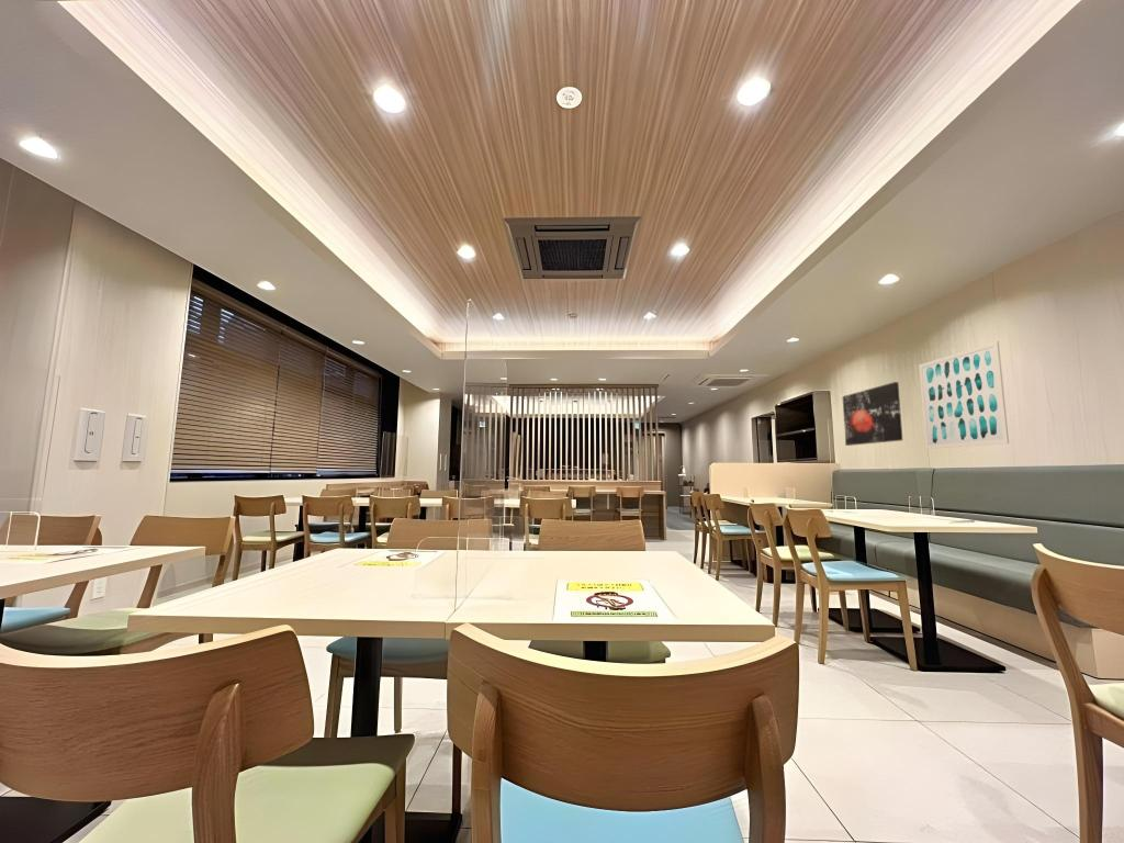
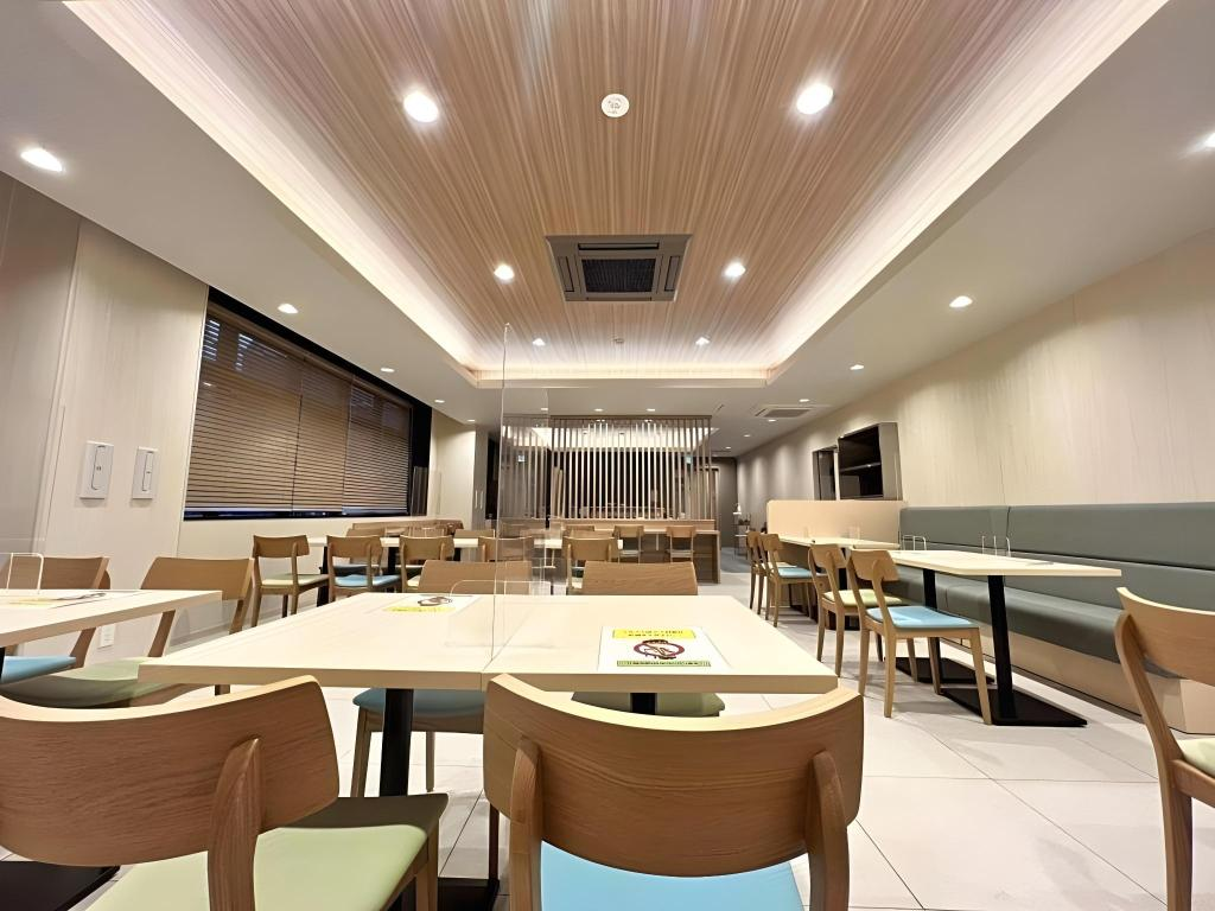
- wall art (958, 400)
- wall art (869, 416)
